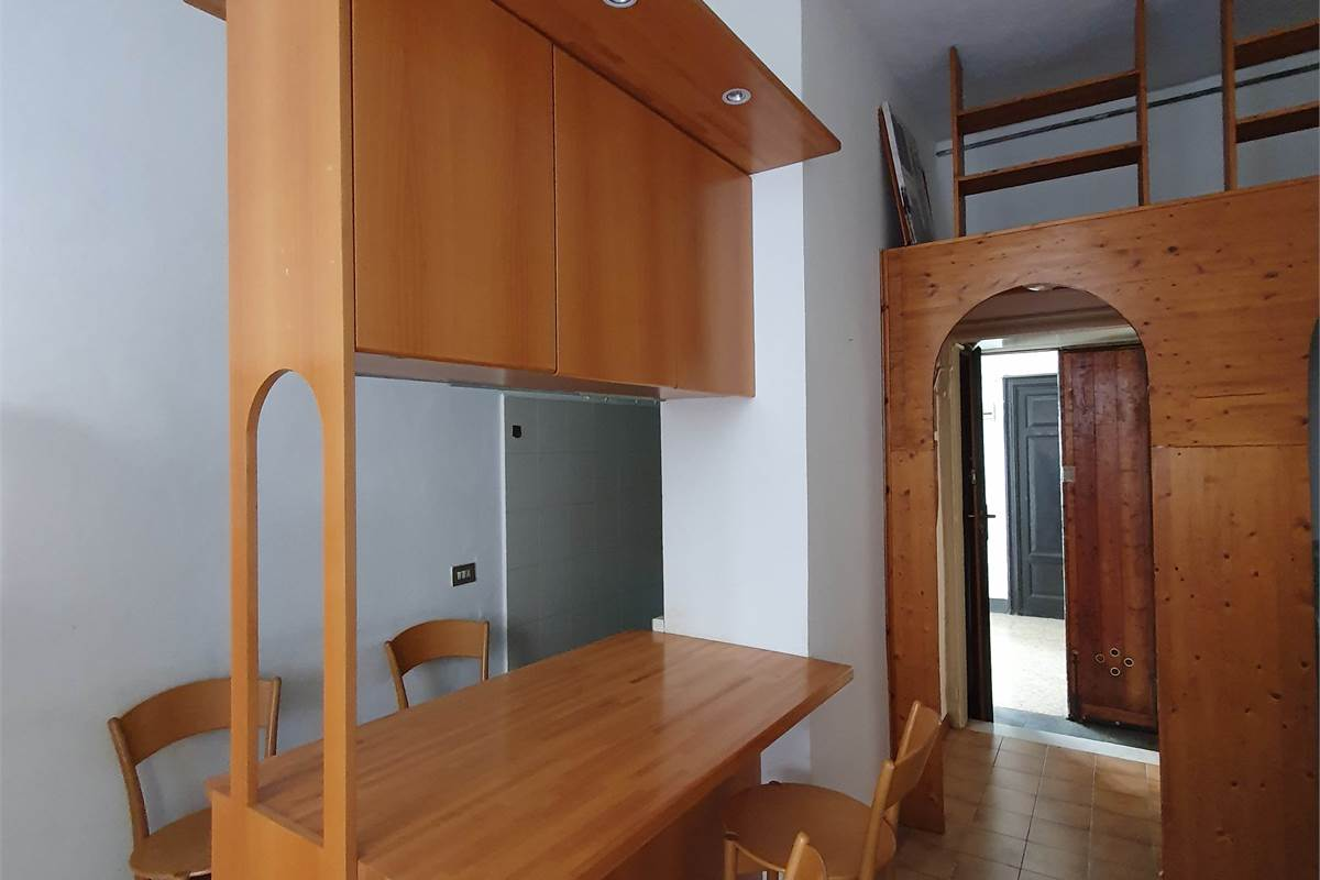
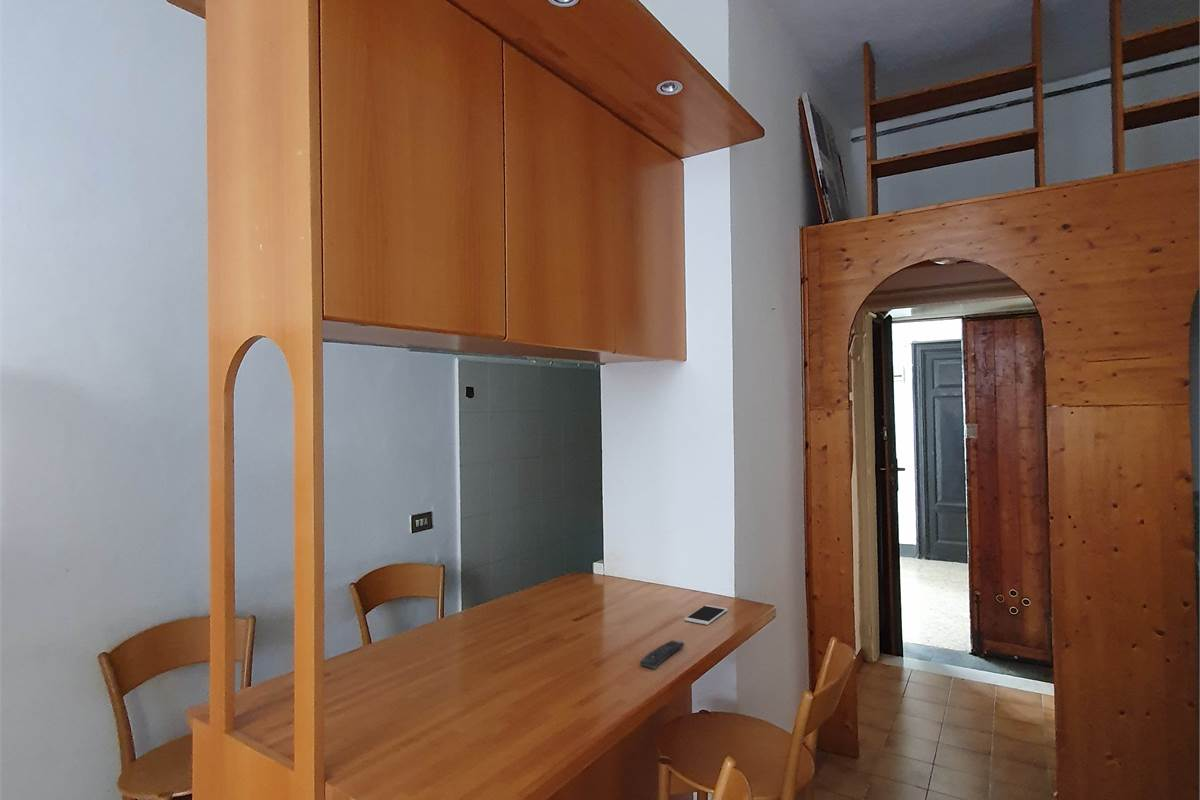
+ remote control (664, 652)
+ smartphone (706, 614)
